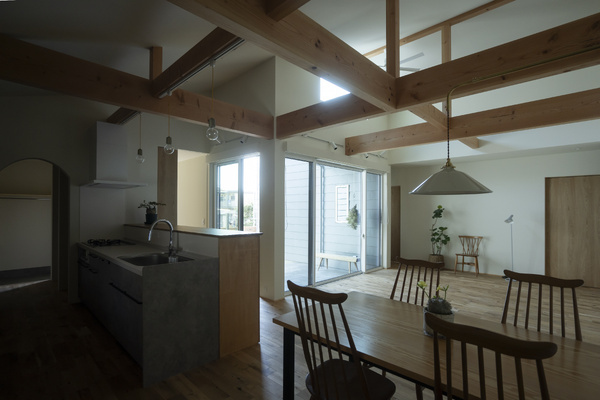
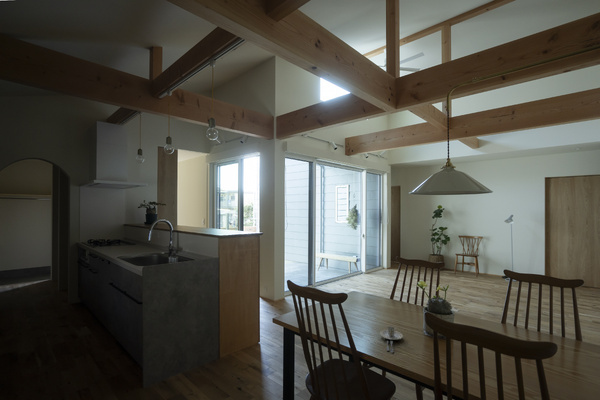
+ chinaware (391, 337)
